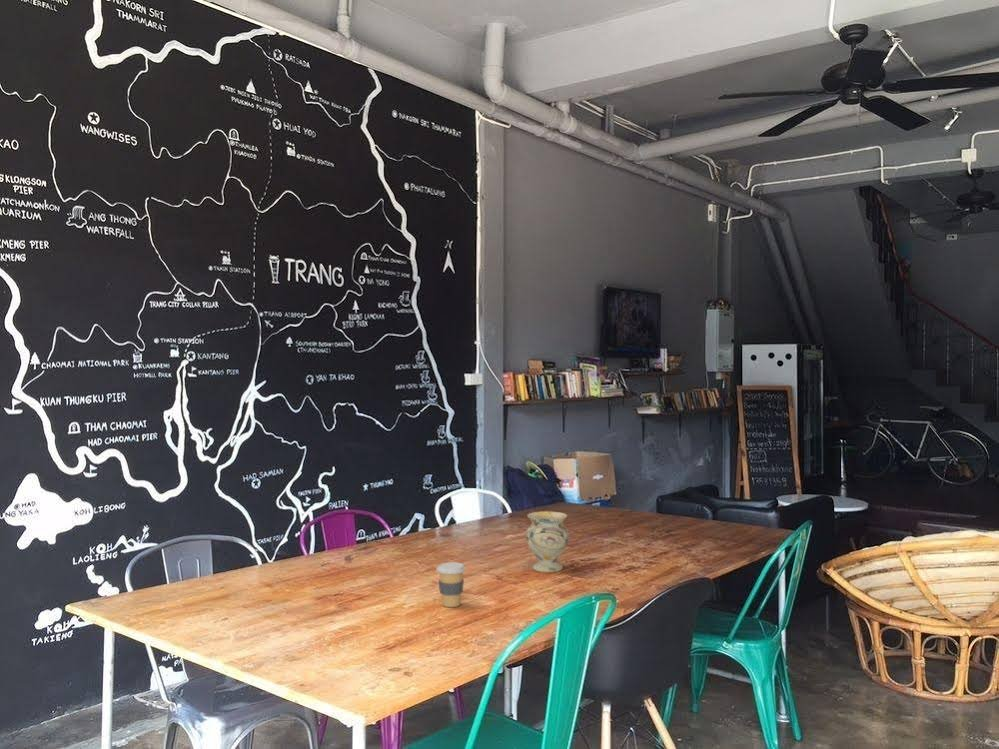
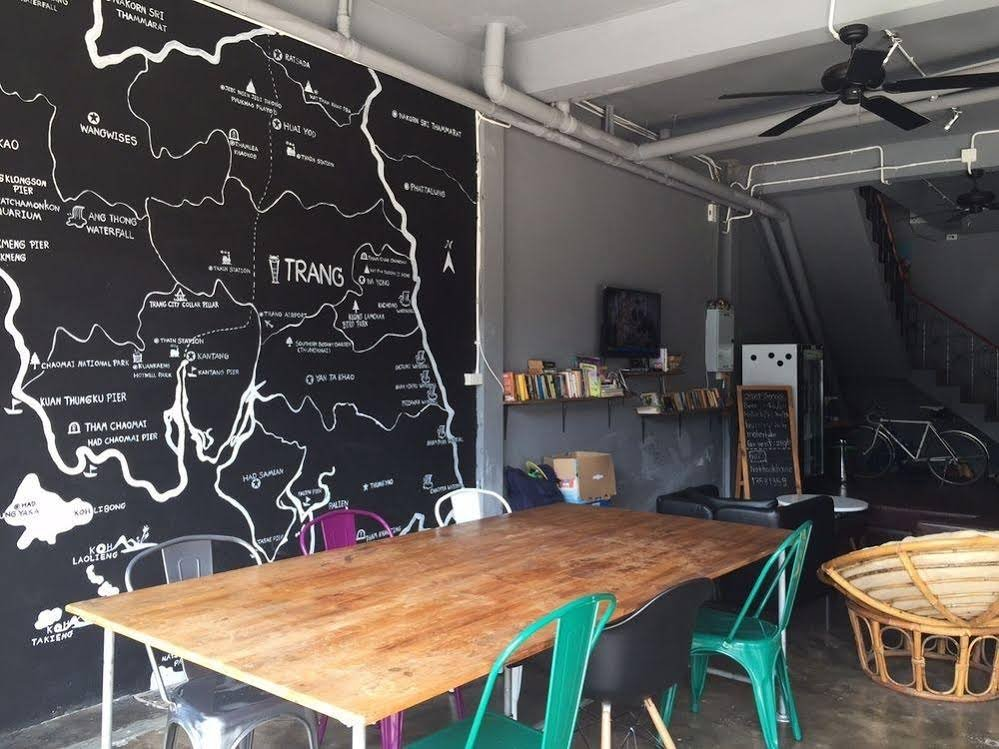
- vase (547, 541)
- coffee cup (451, 585)
